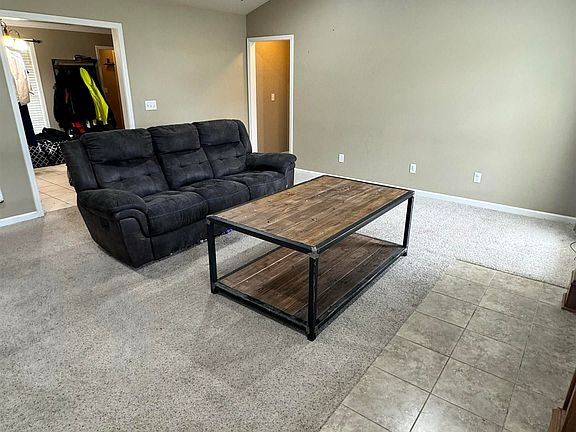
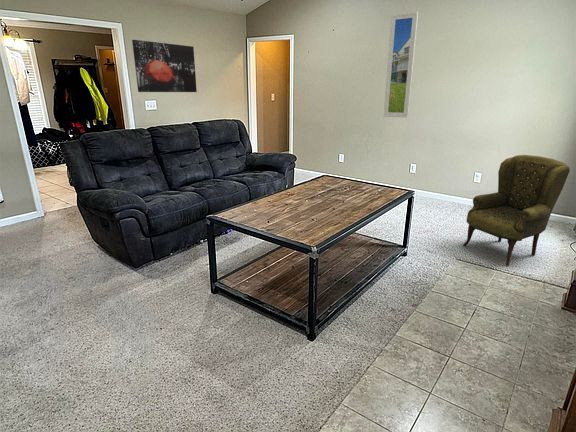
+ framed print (399, 67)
+ armchair (510, 206)
+ wall art (167, 68)
